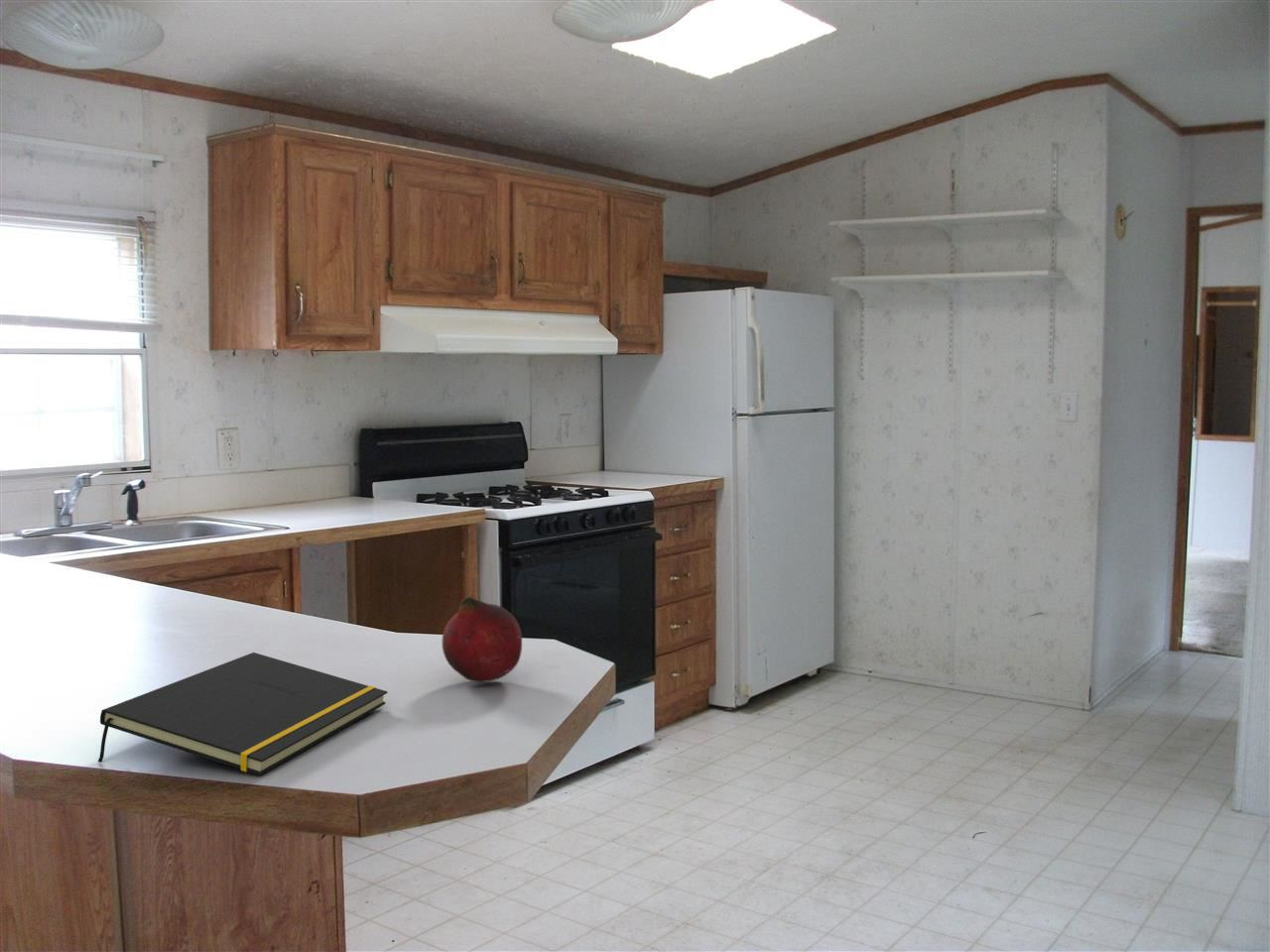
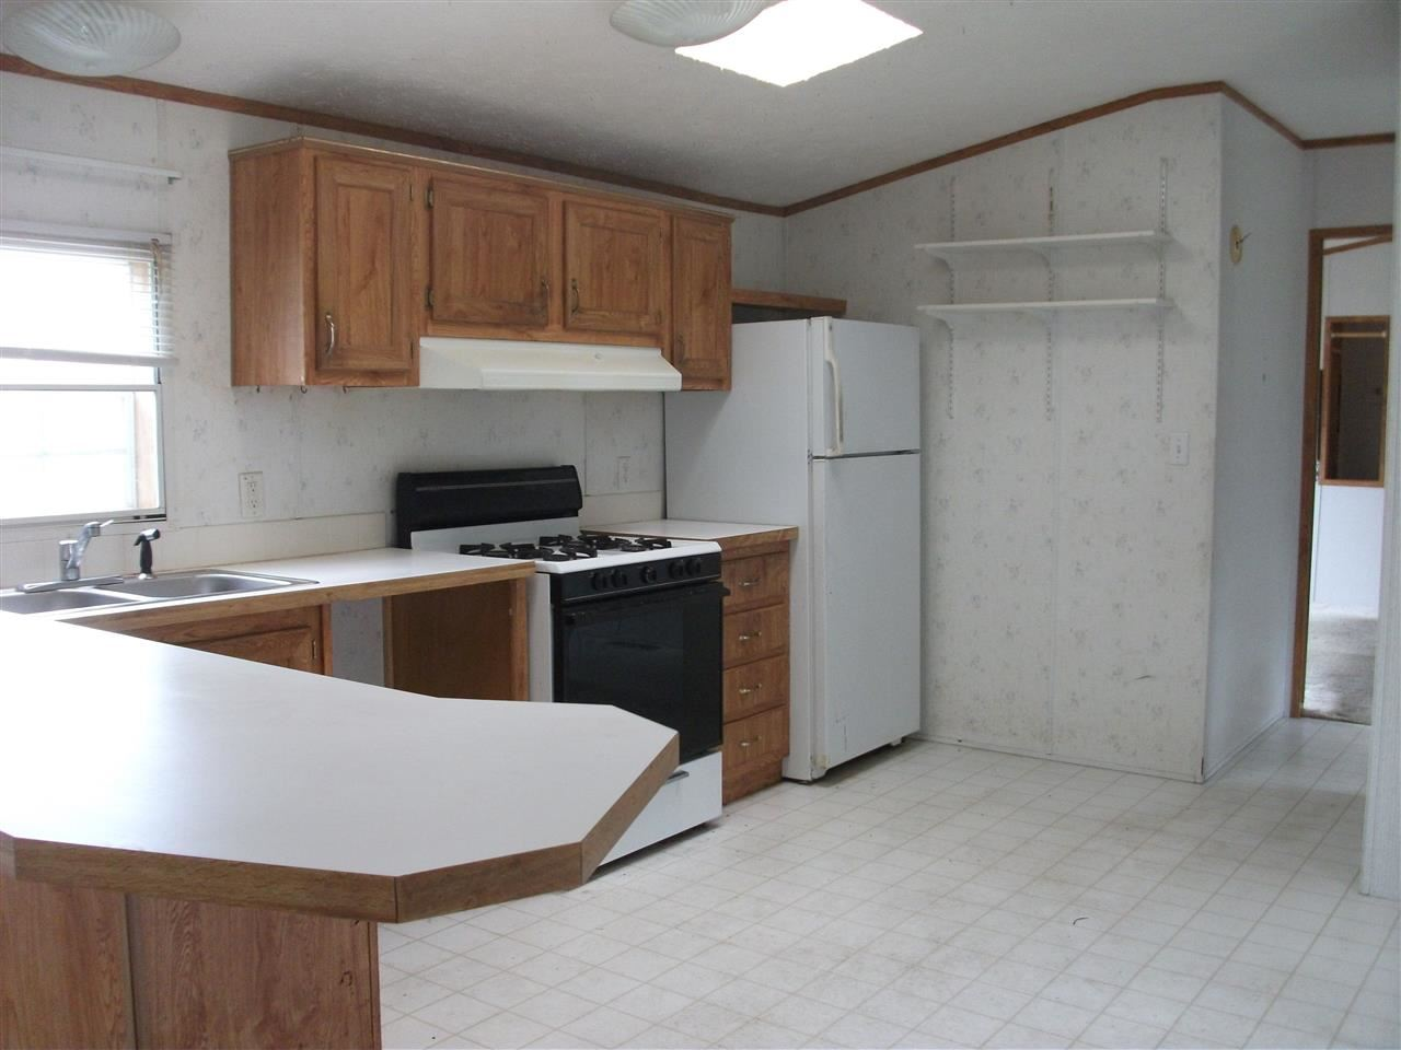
- notepad (255, 706)
- fruit (483, 638)
